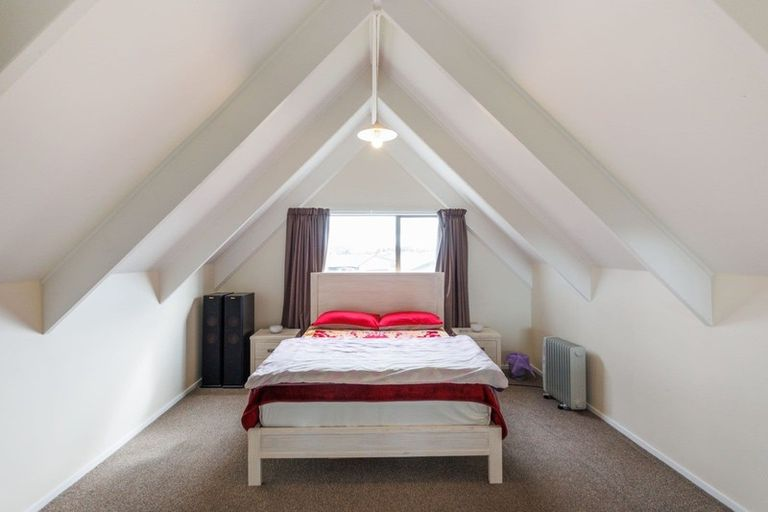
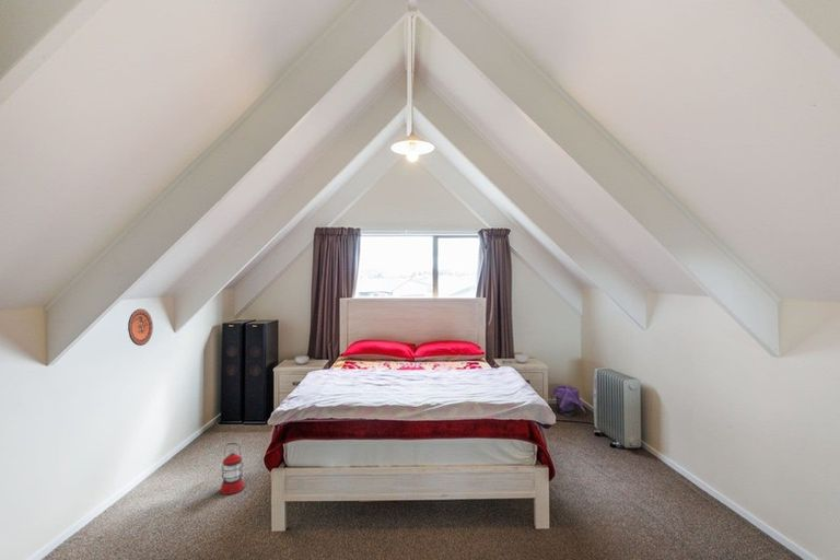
+ decorative plate (140, 327)
+ lantern (232, 466)
